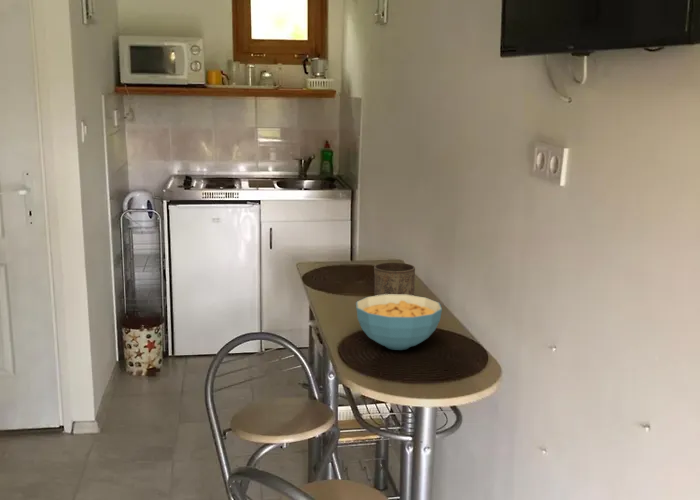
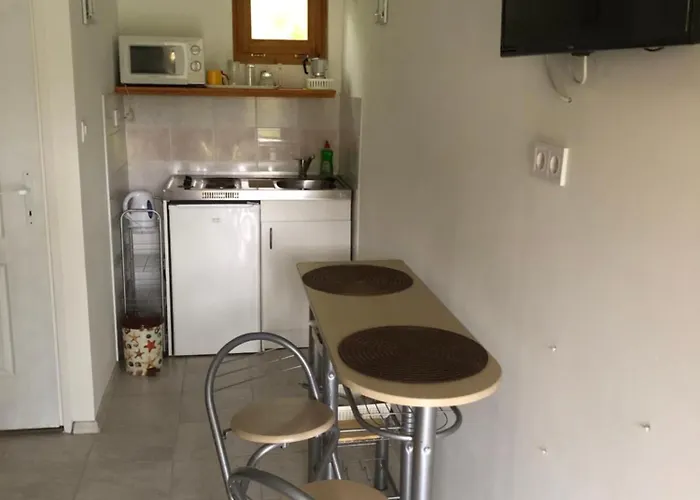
- cereal bowl (398, 325)
- cup (394, 288)
